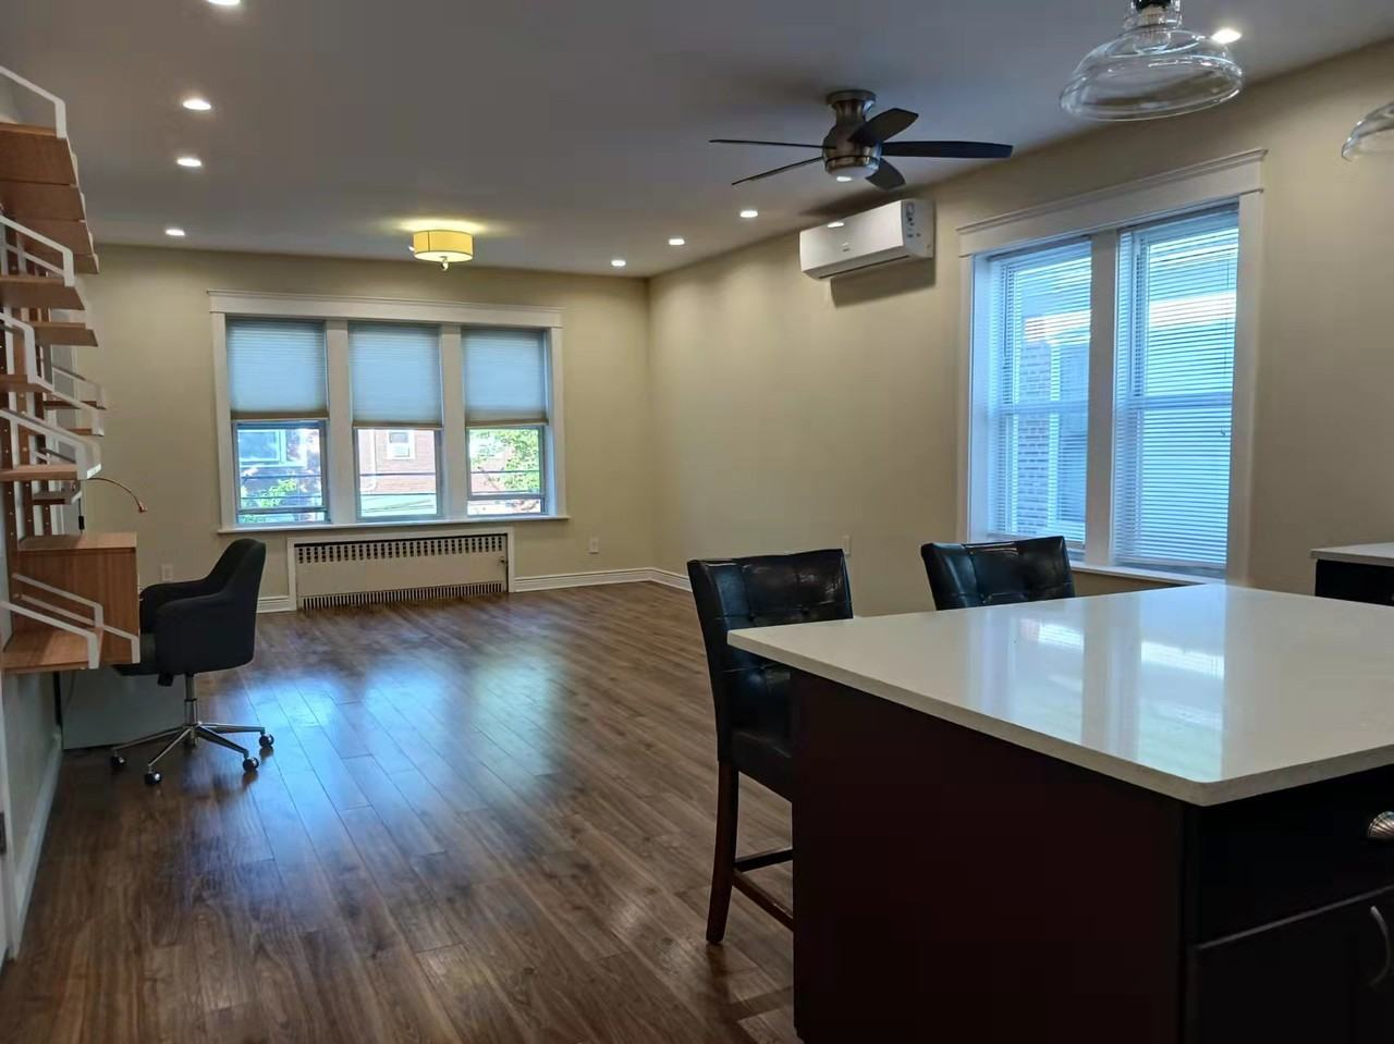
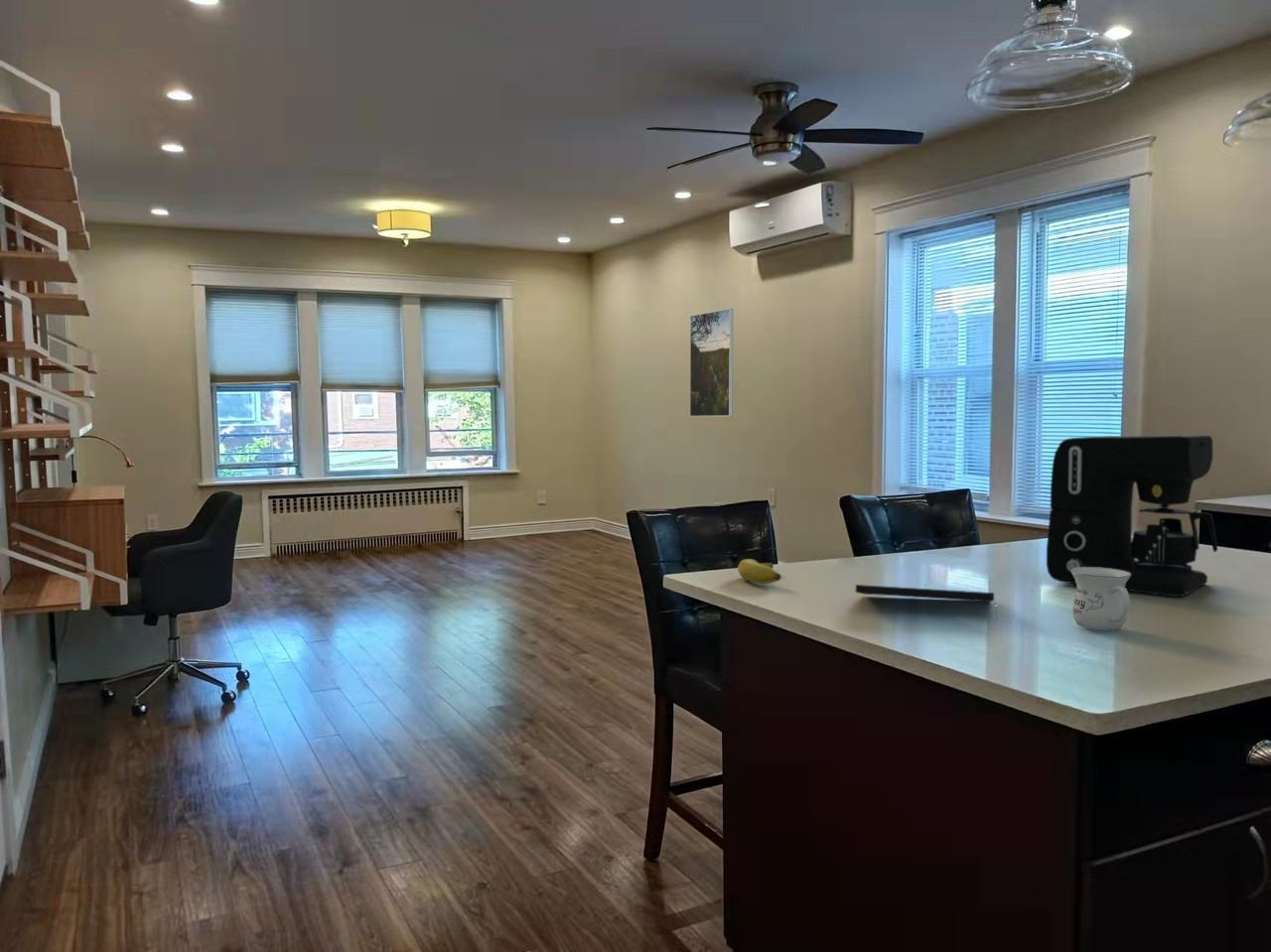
+ banana (764, 571)
+ mug (1105, 602)
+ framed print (710, 364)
+ coffee maker (1139, 509)
+ notepad (923, 593)
